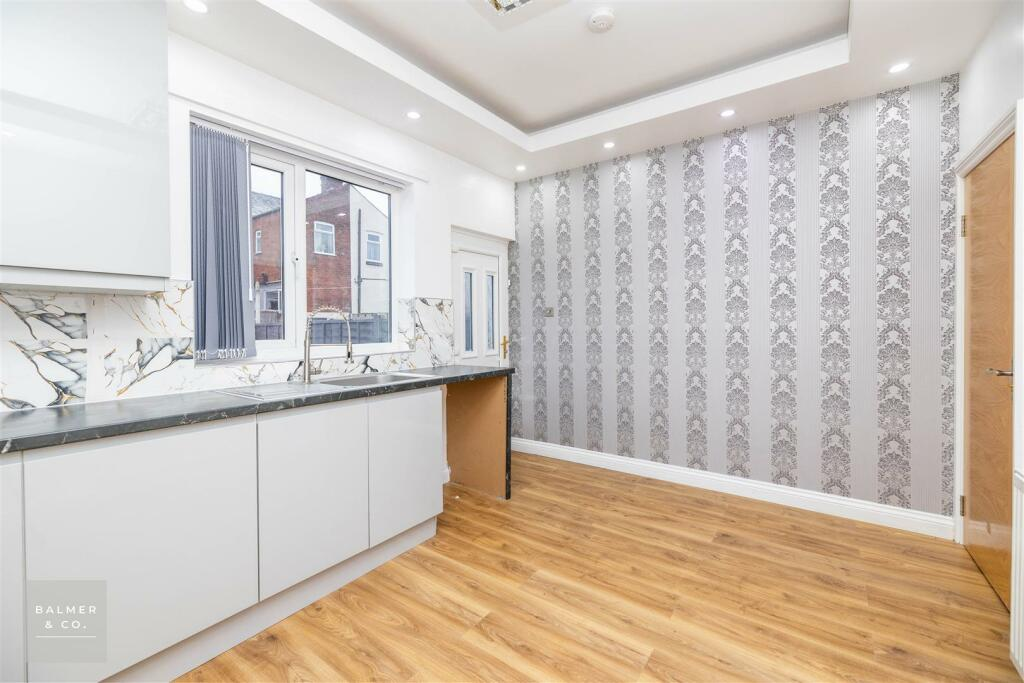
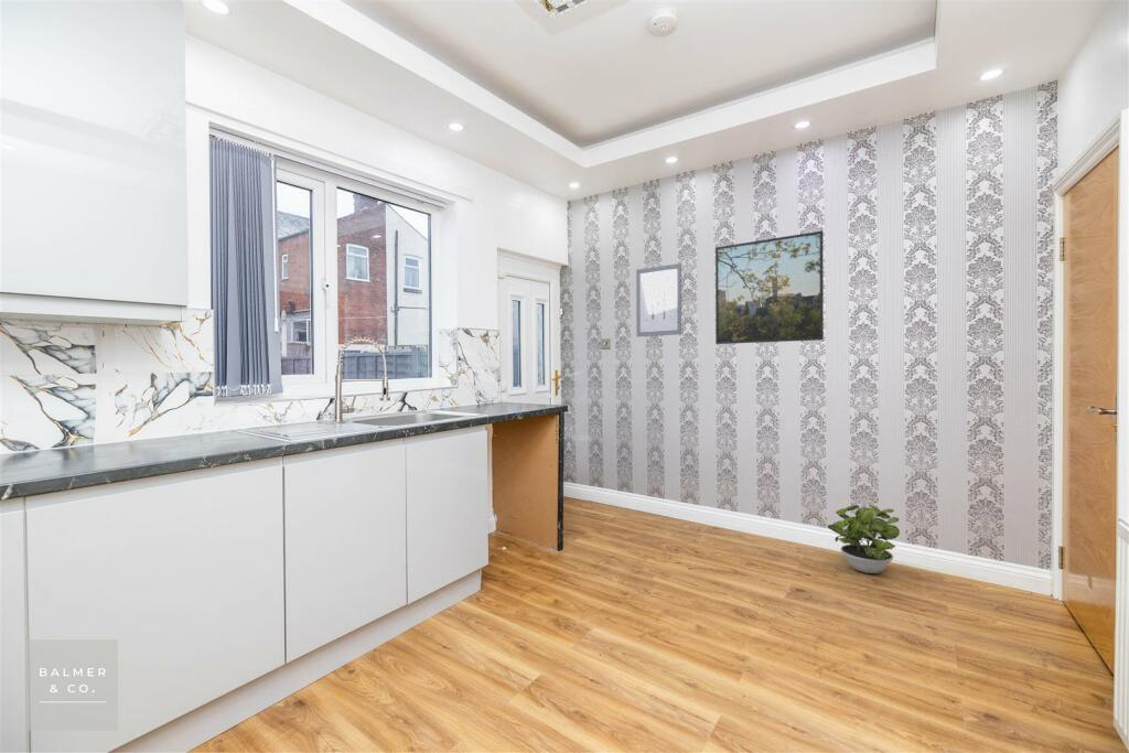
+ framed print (765, 290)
+ wall art (658, 301)
+ potted plant (862, 535)
